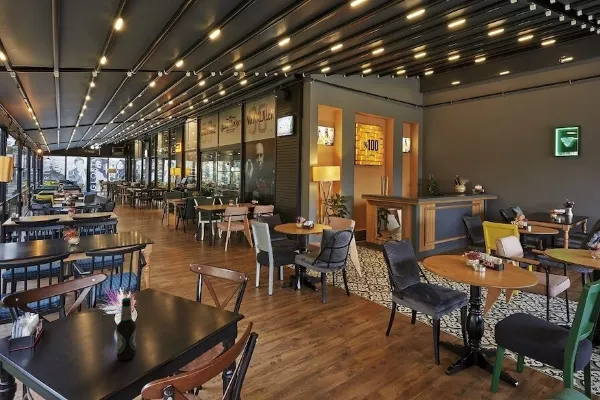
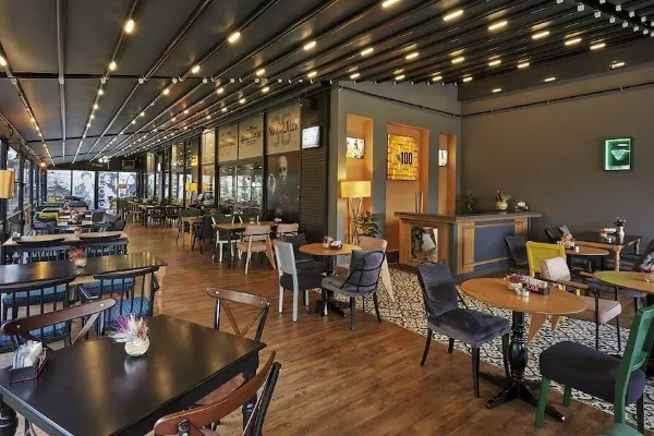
- bottle (126, 327)
